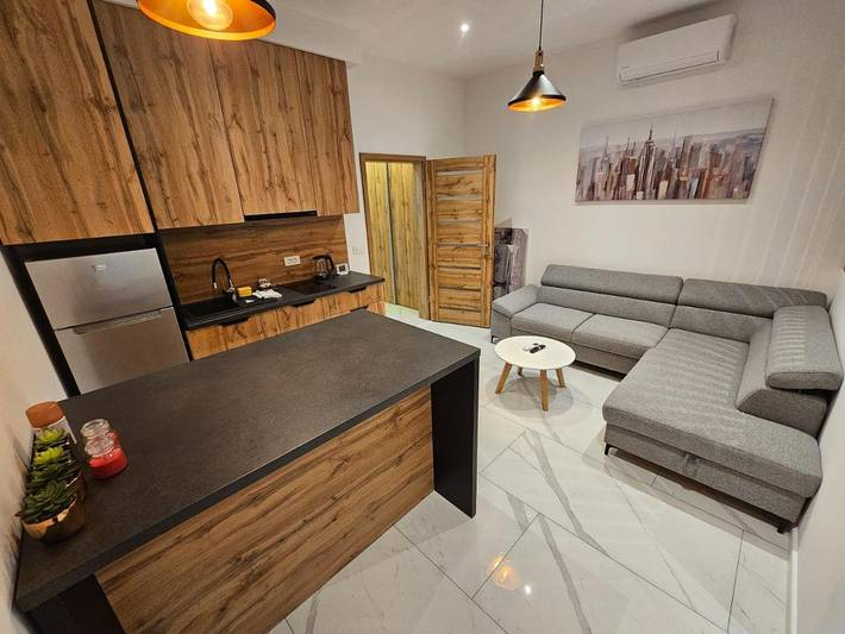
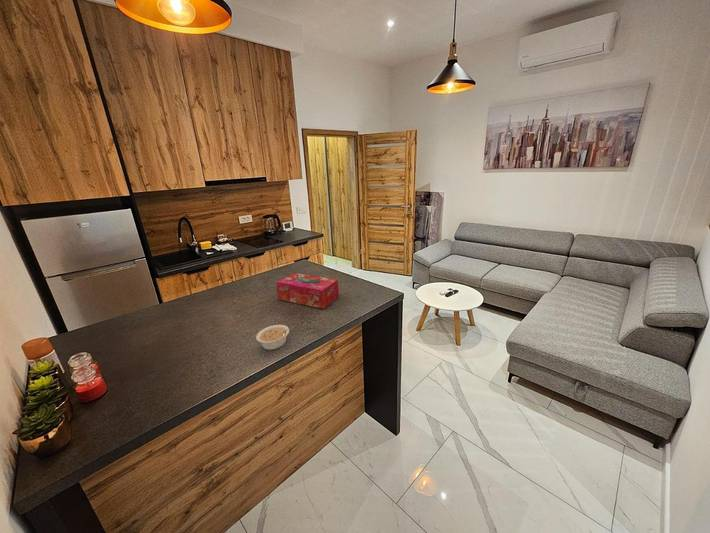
+ tissue box (307, 289)
+ legume (274, 336)
